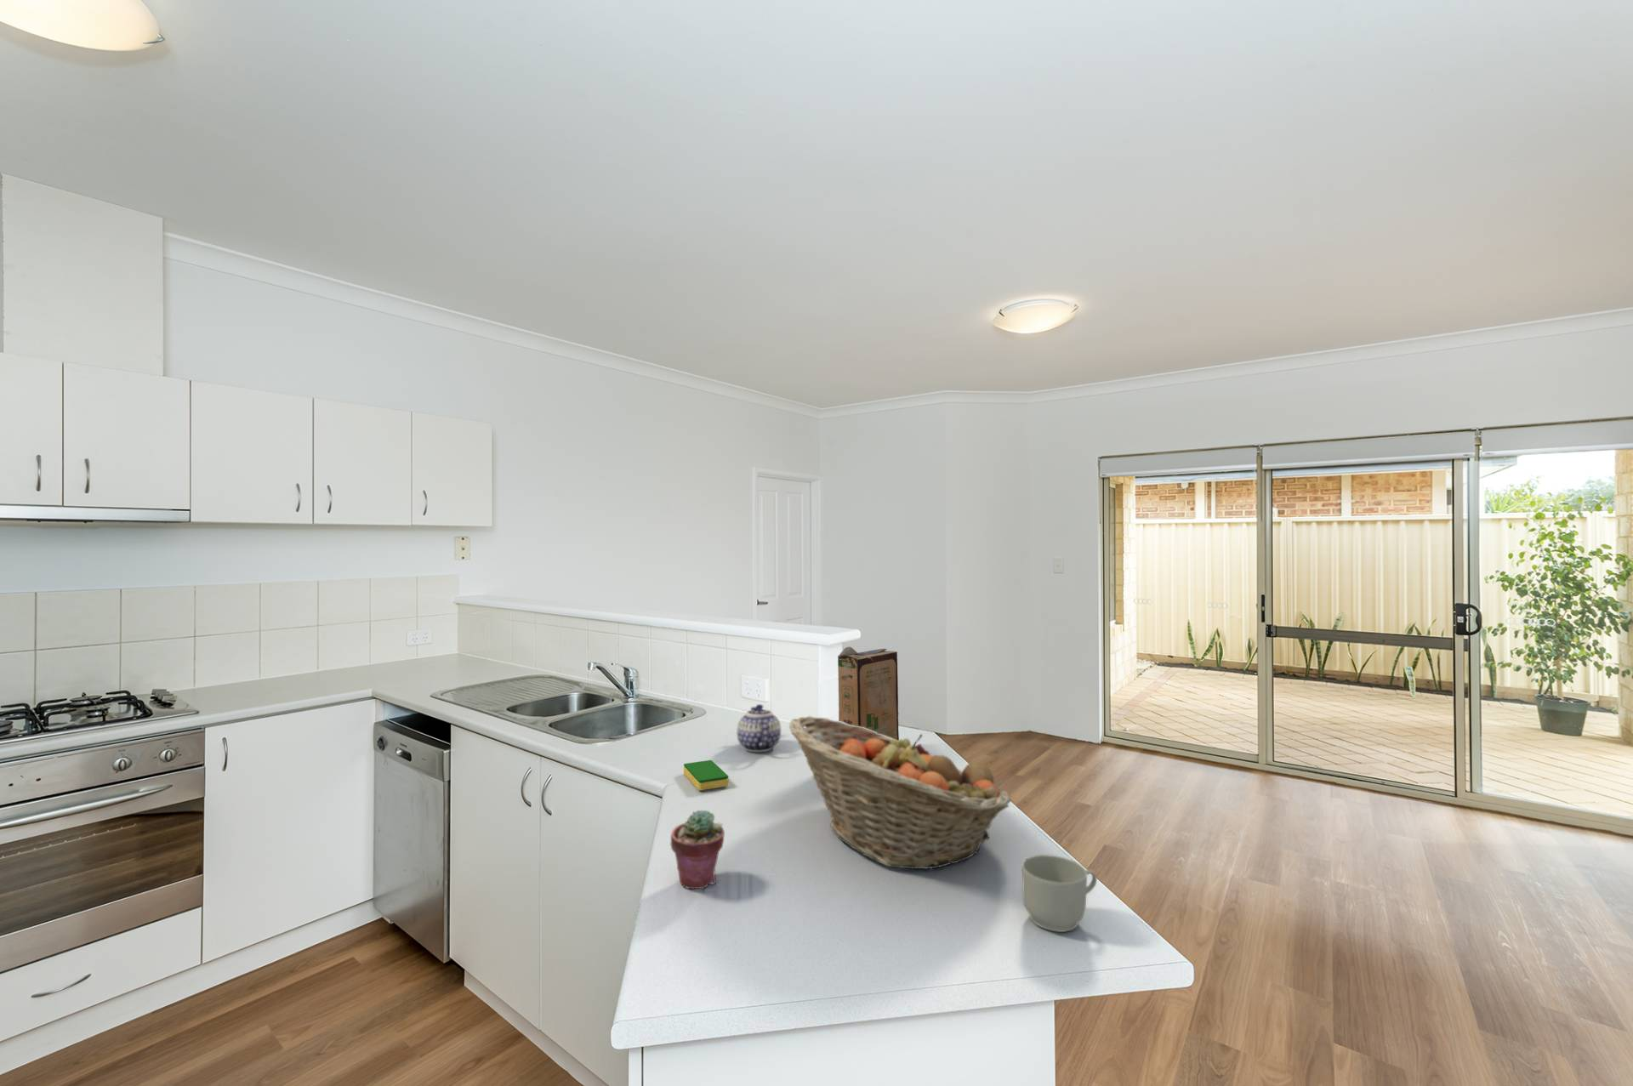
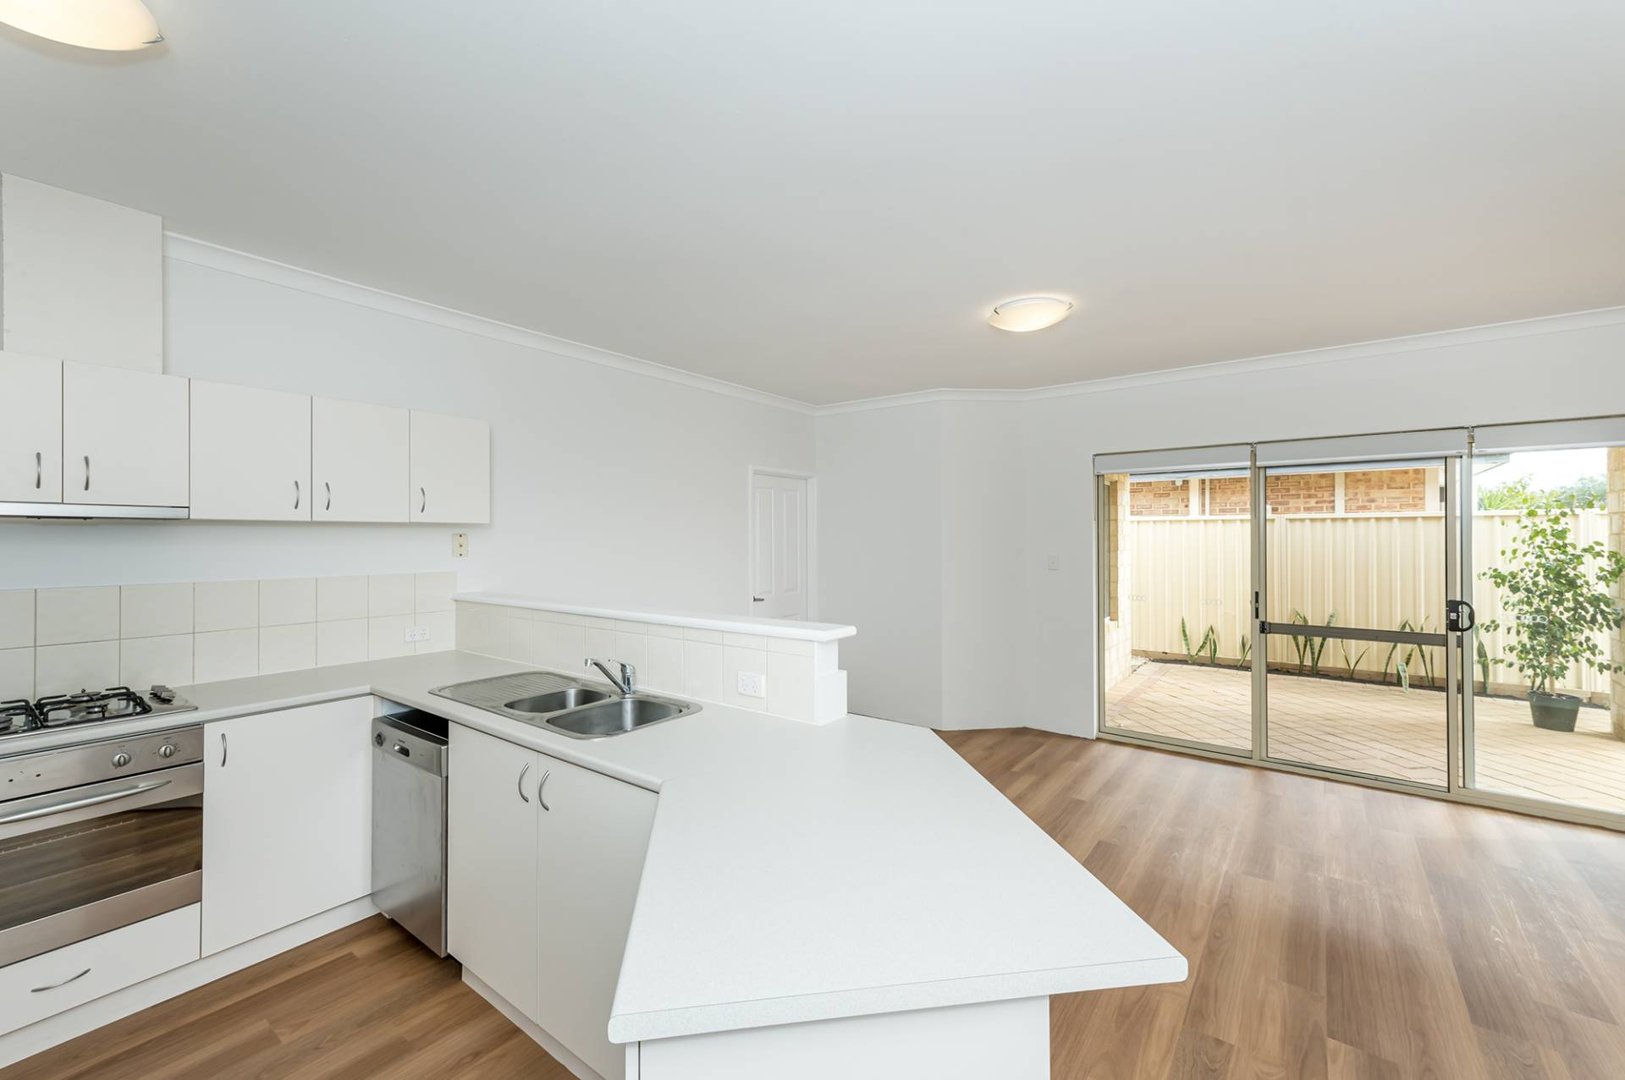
- dish sponge (706, 773)
- cereal box (869, 701)
- potted succulent (697, 845)
- mug (1062, 892)
- teapot (759, 726)
- fruit basket (893, 777)
